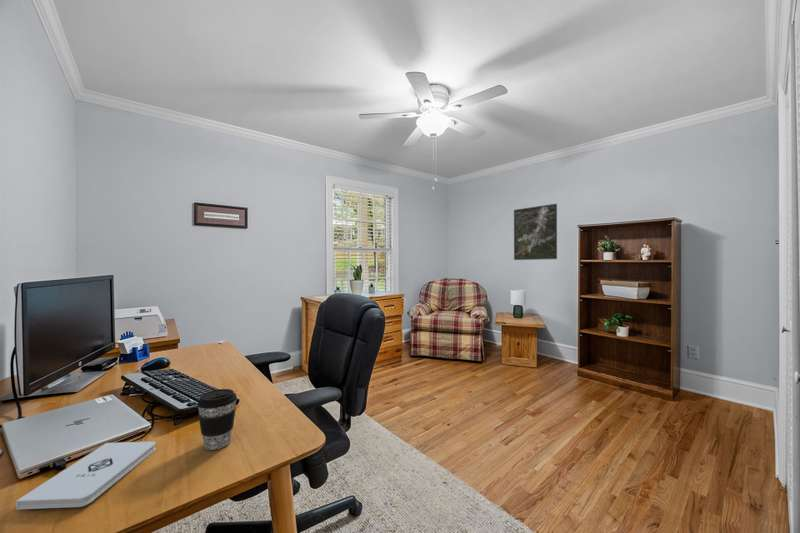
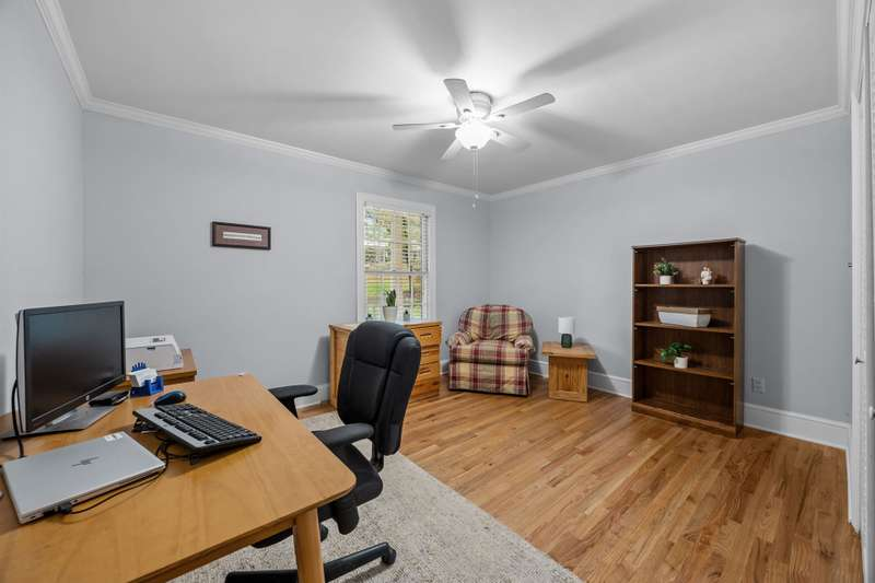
- notepad (97, 470)
- coffee cup (217, 418)
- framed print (534, 233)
